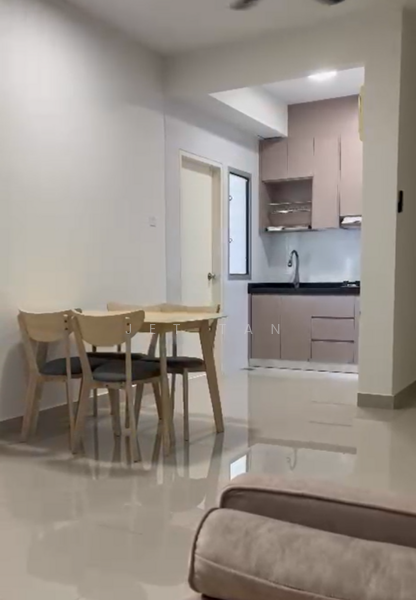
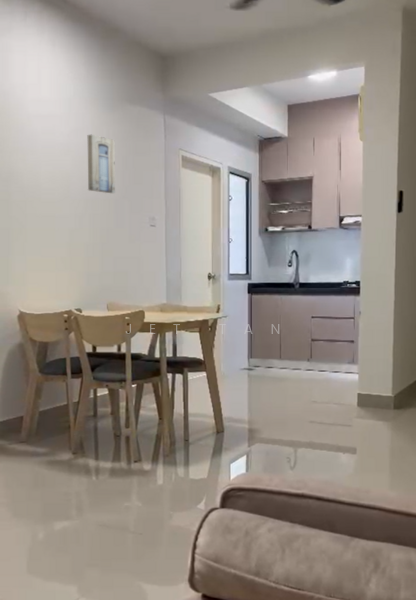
+ wall art (101, 164)
